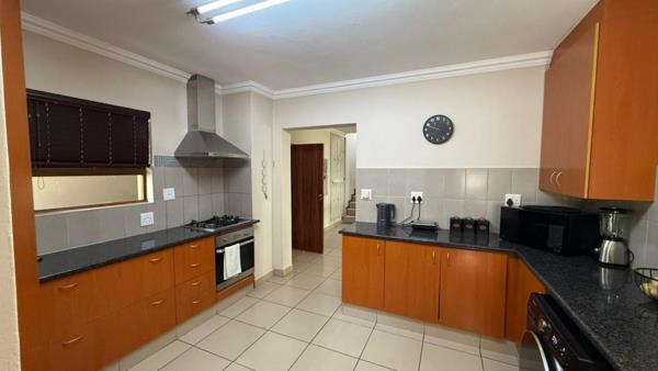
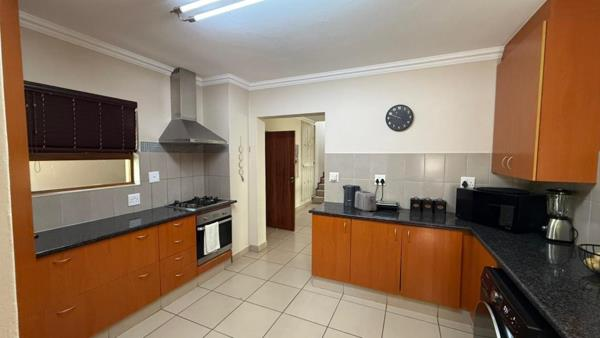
+ toaster (364, 200)
